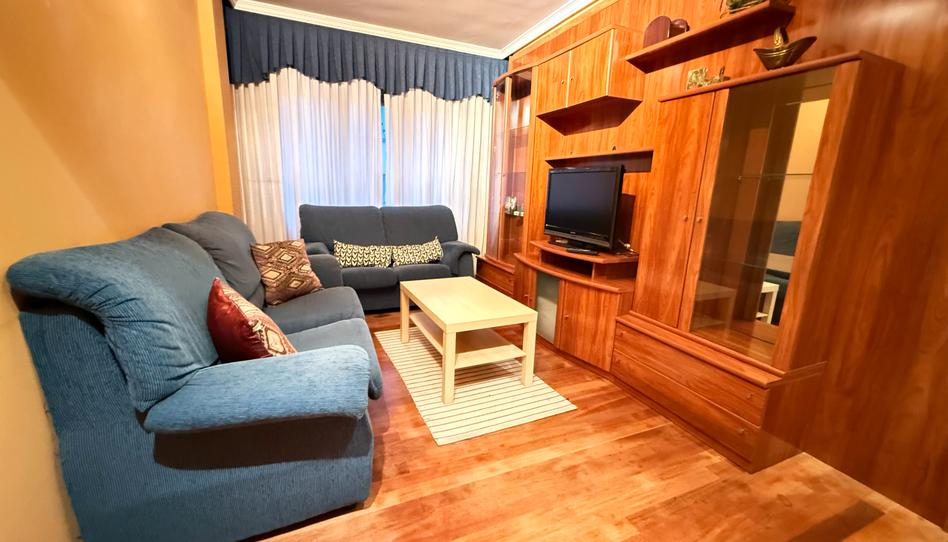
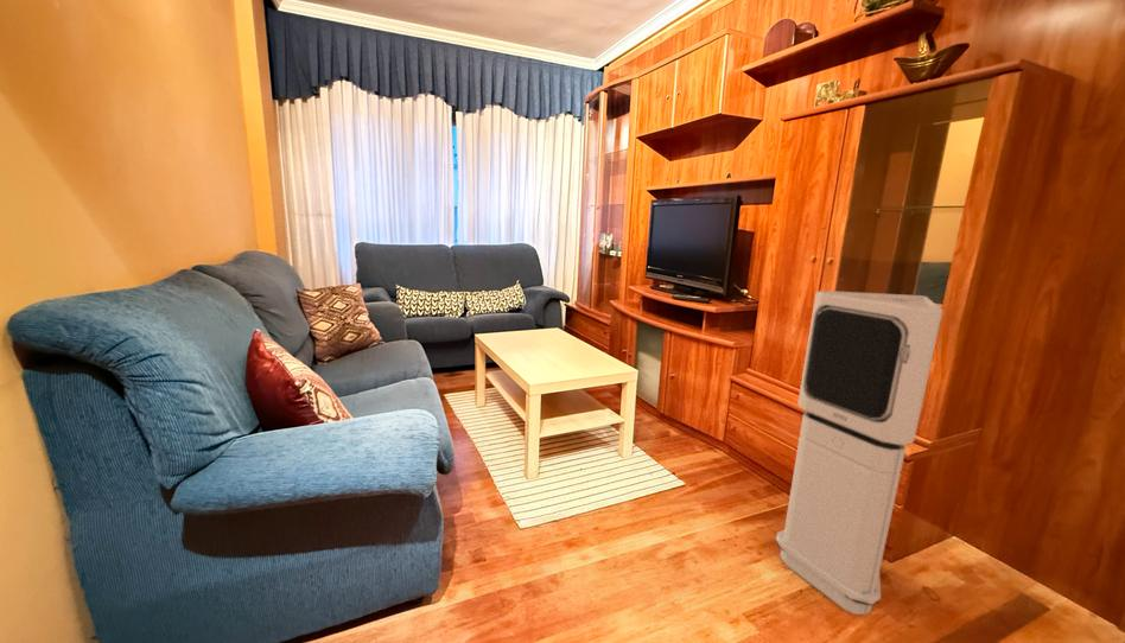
+ air purifier (865, 443)
